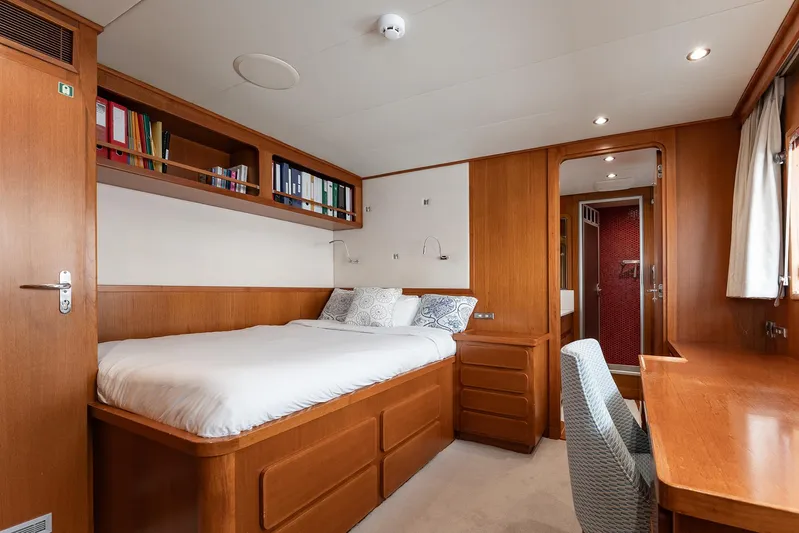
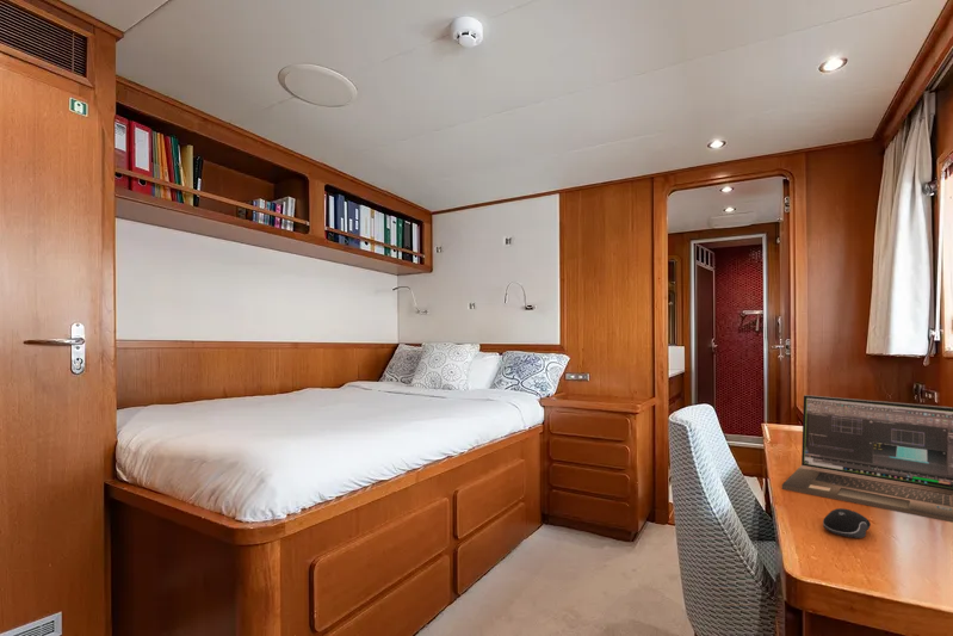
+ computer mouse (846, 519)
+ laptop (878, 450)
